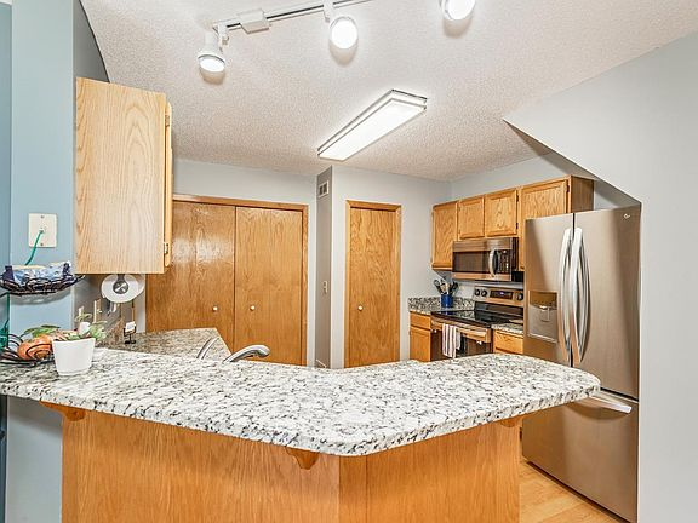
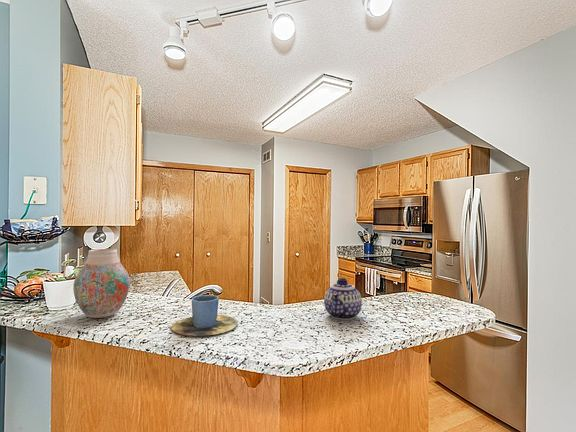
+ cup (205, 311)
+ teapot (342, 297)
+ vase (102, 282)
